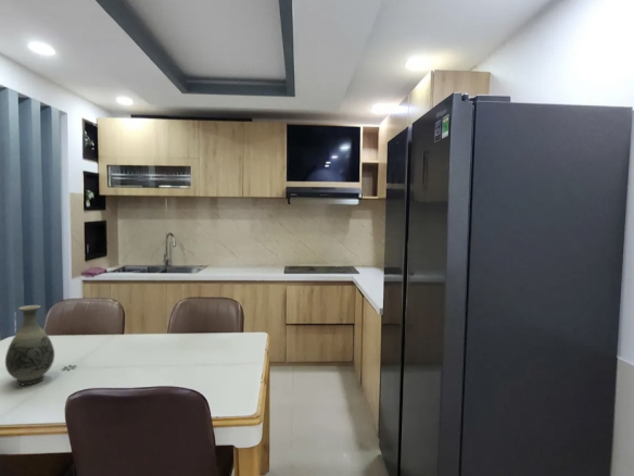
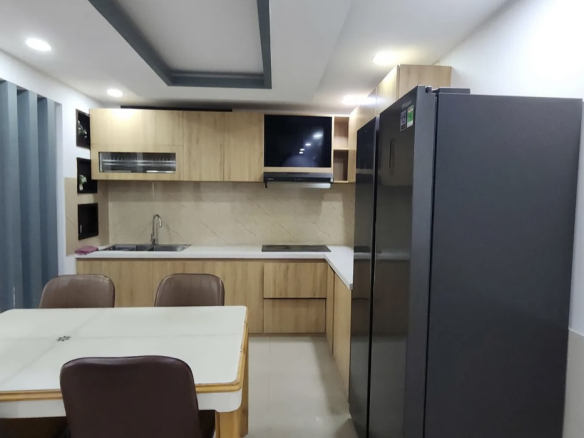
- vase (29, 343)
